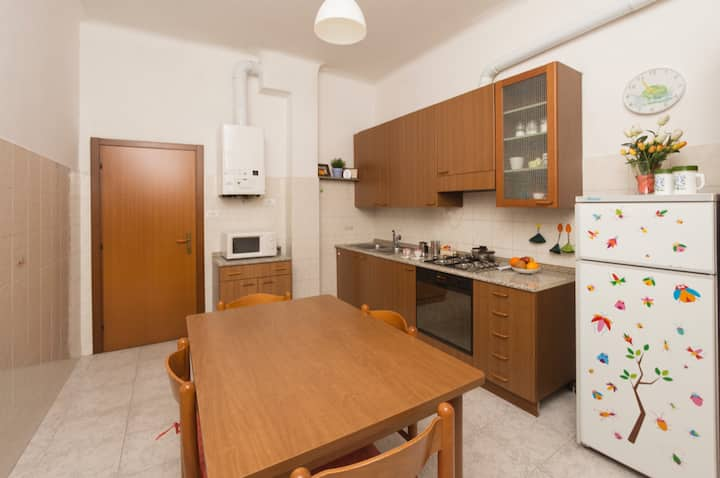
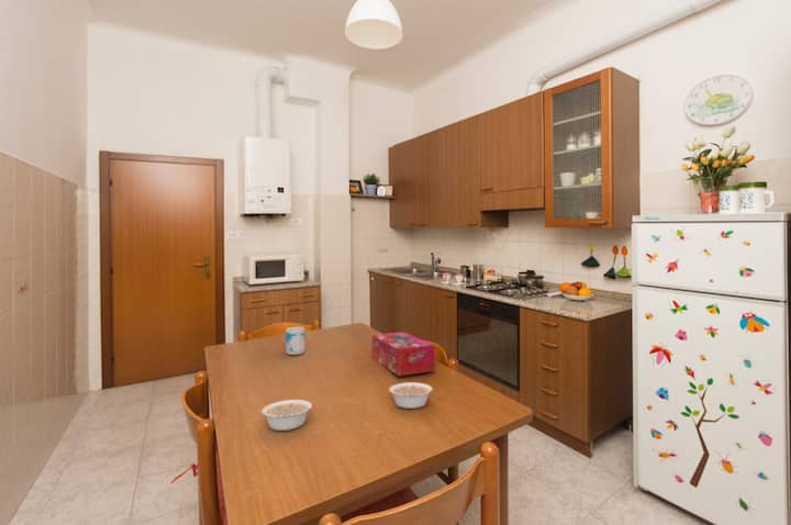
+ legume (412, 394)
+ tissue box (401, 351)
+ legume (289, 413)
+ mug (294, 339)
